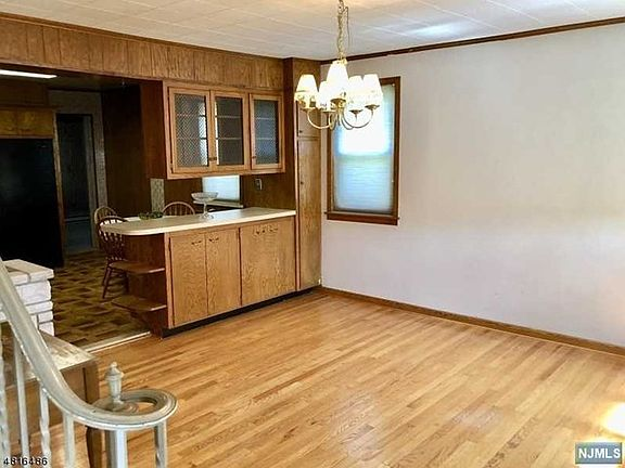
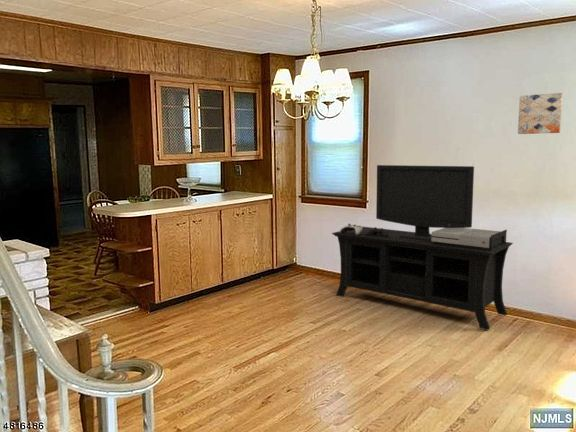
+ media console (416, 236)
+ wall art (539, 114)
